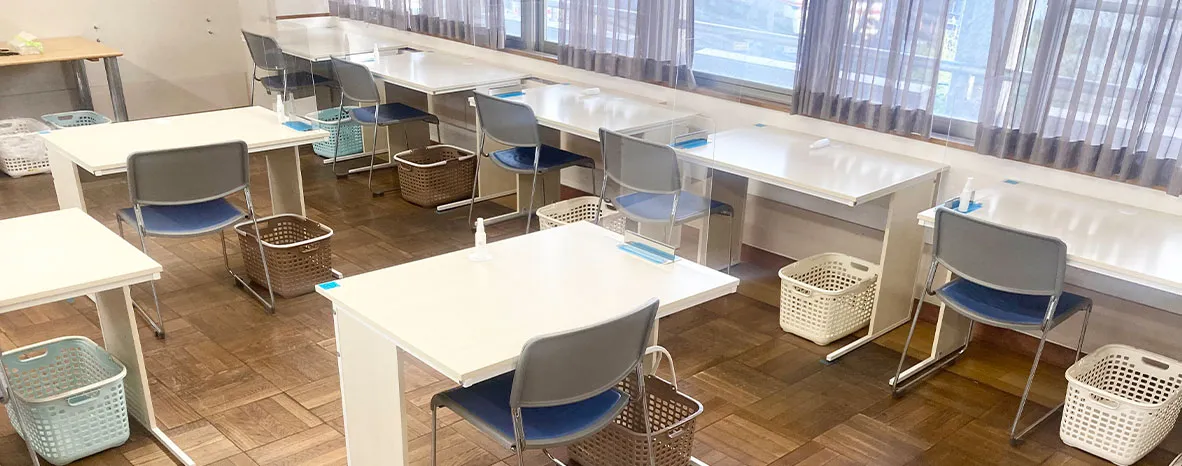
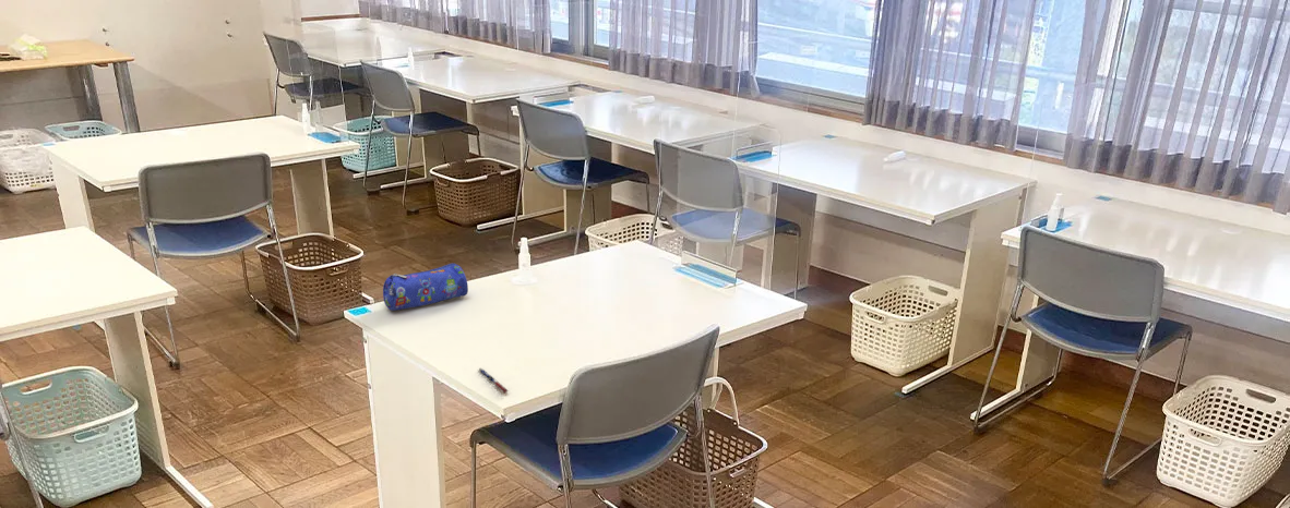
+ pen (492, 379)
+ pencil case (425, 286)
